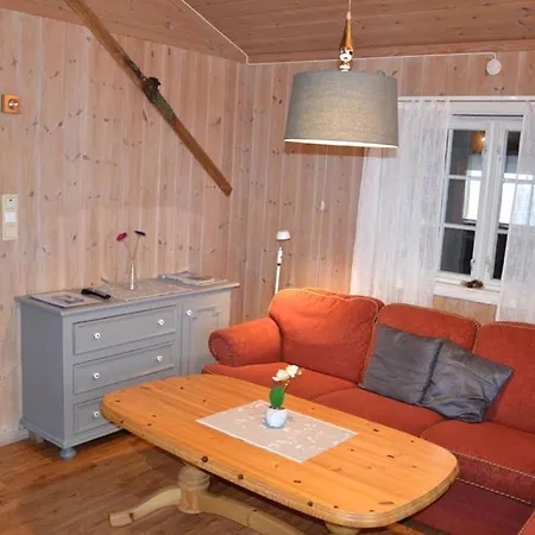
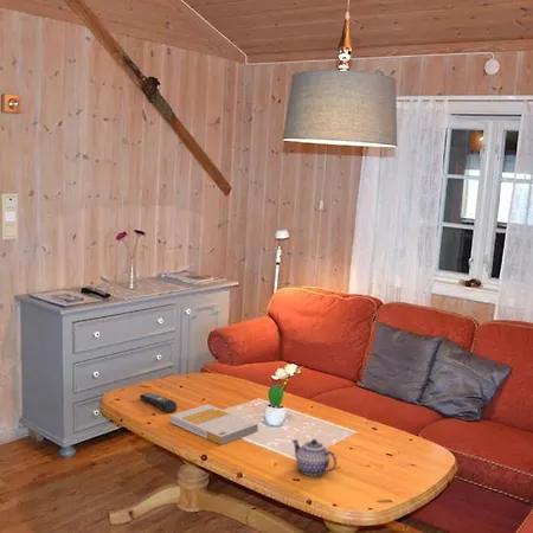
+ book (213, 423)
+ remote control (158, 400)
+ teapot (313, 455)
